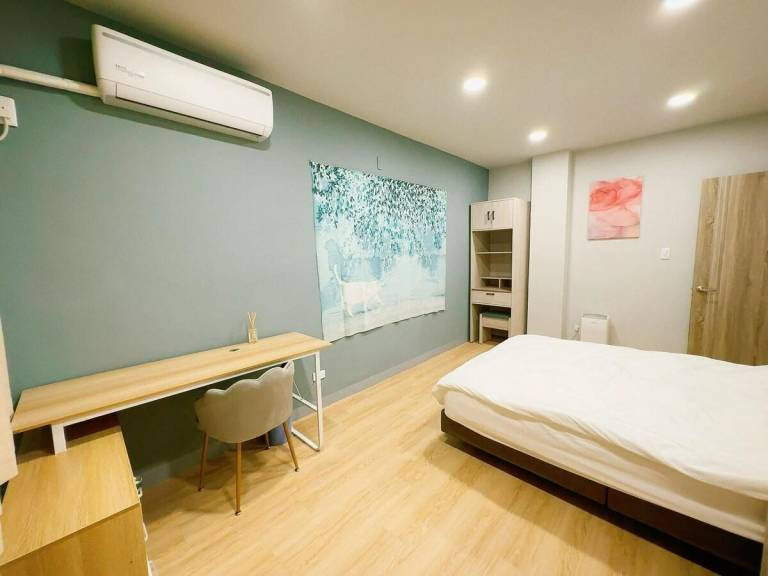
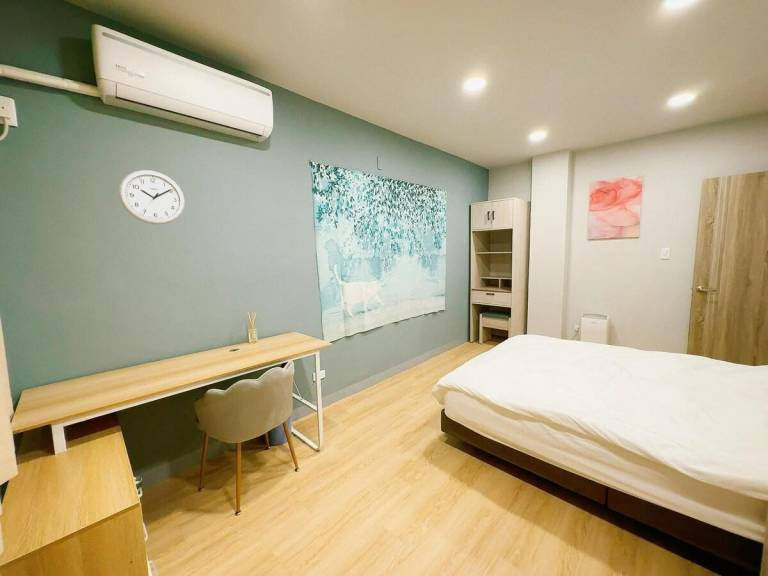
+ wall clock (153, 197)
